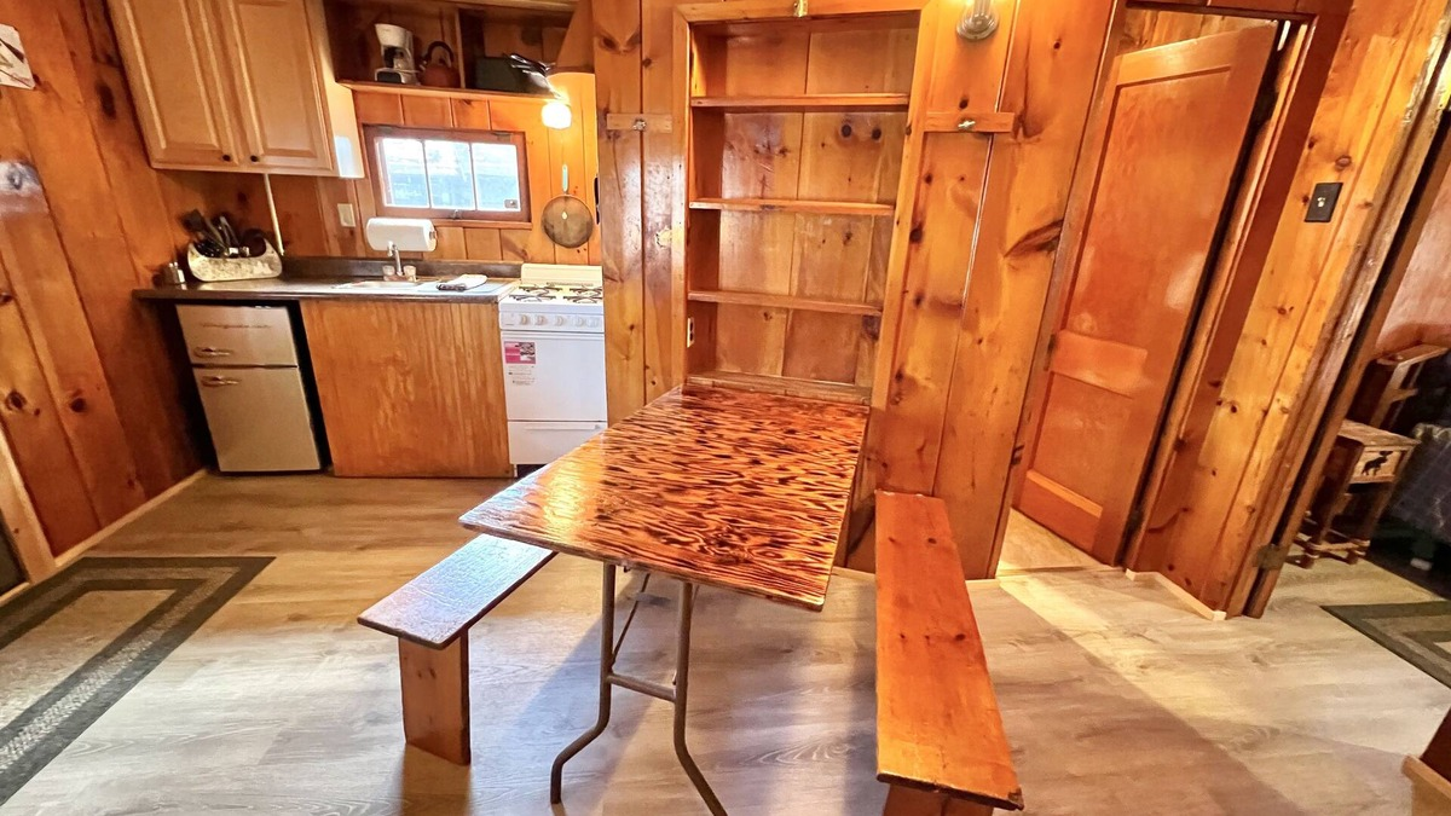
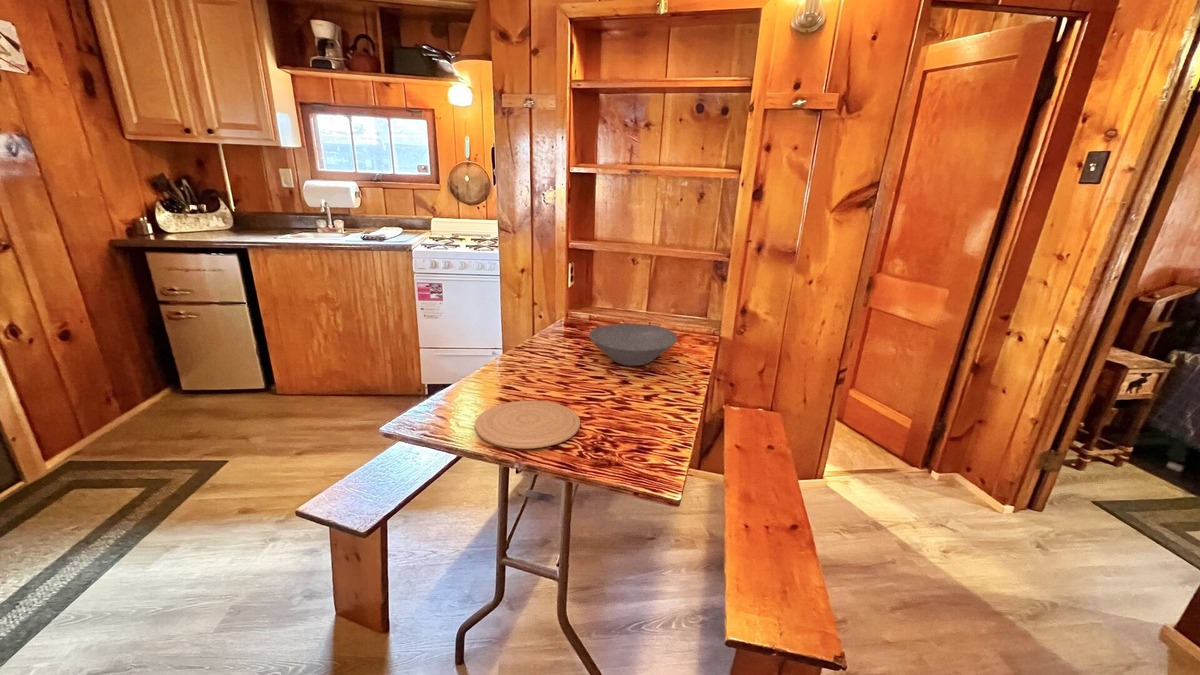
+ plate (528, 421)
+ bowl (632, 346)
